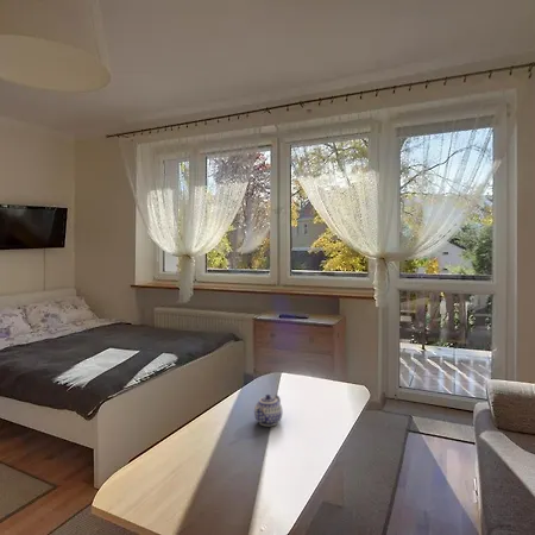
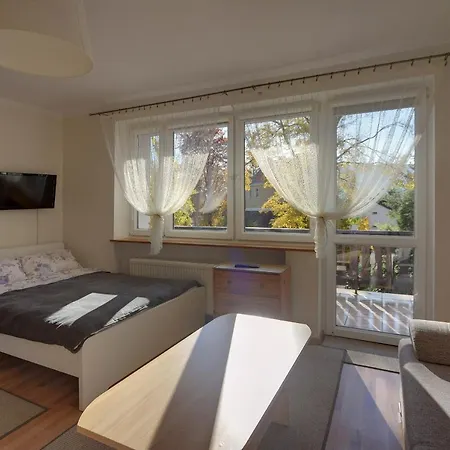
- teapot (268, 408)
